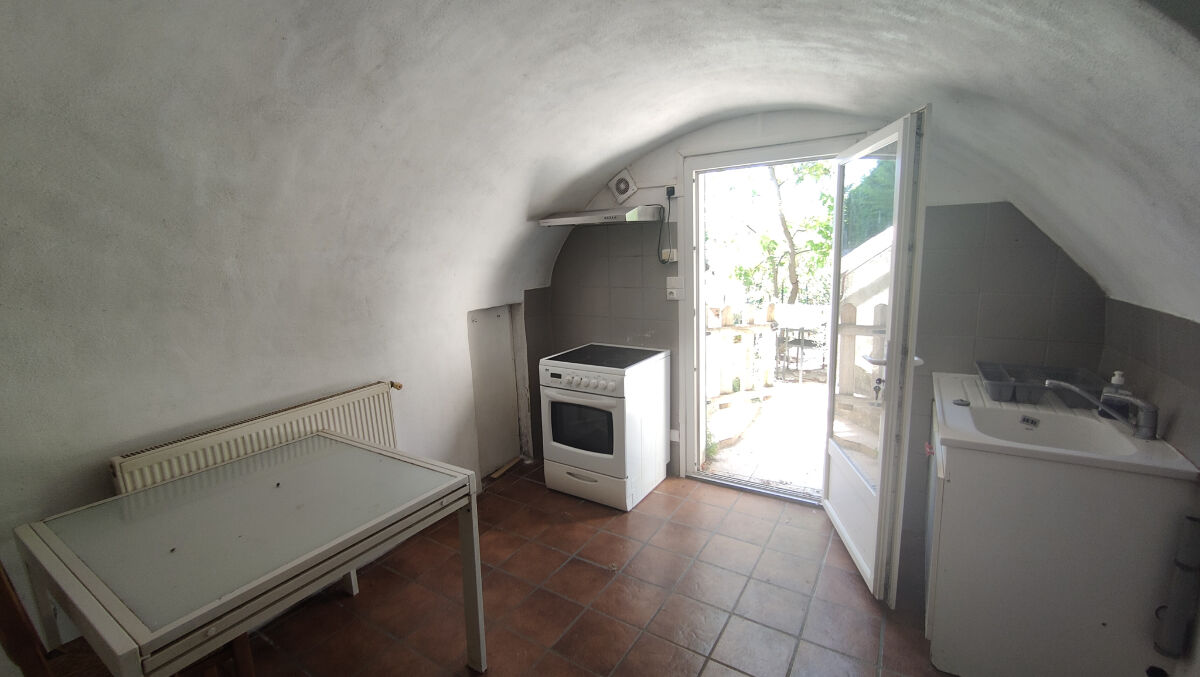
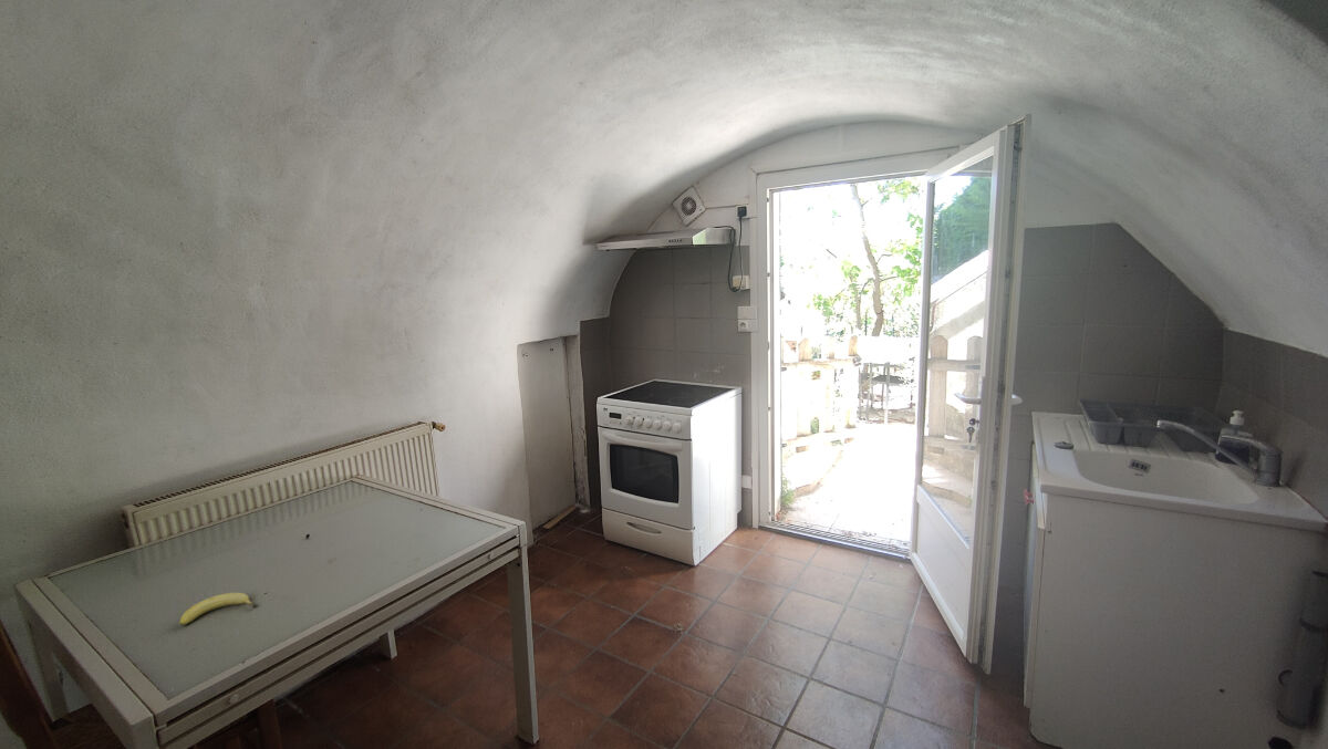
+ fruit (219, 605)
